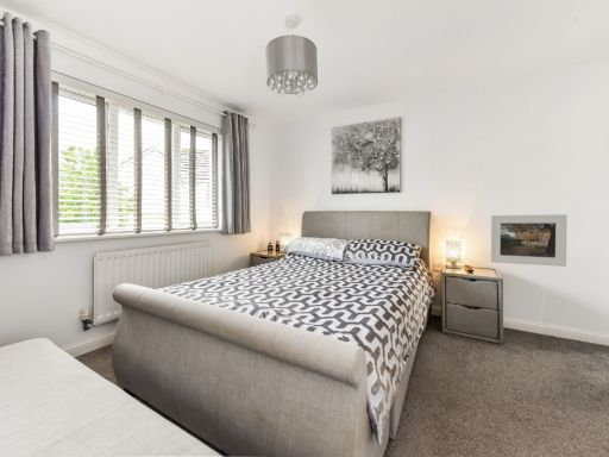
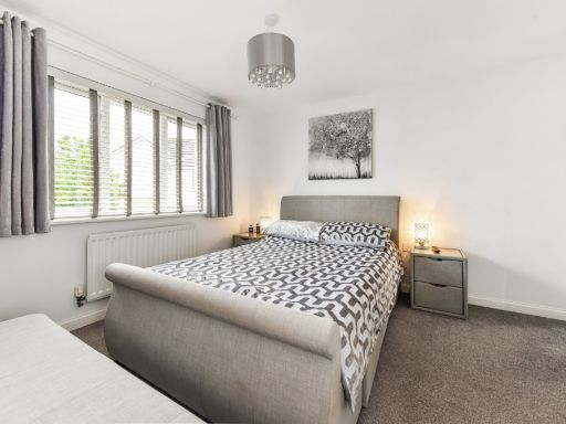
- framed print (526, 239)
